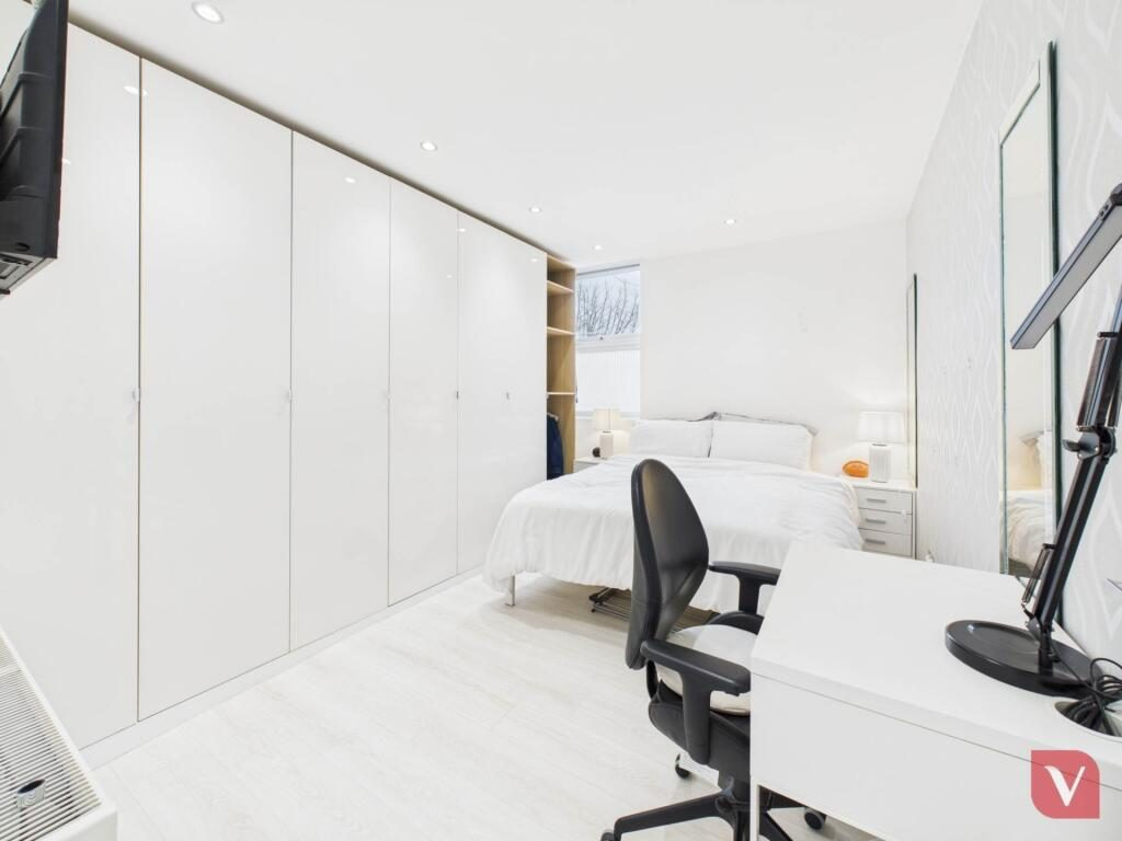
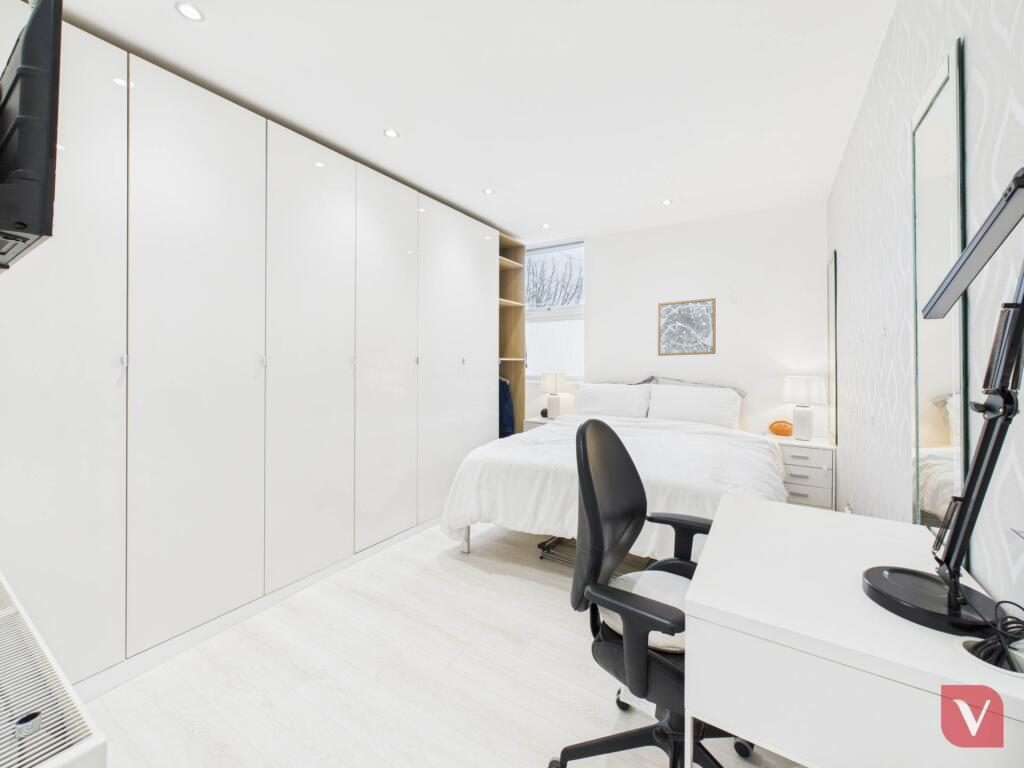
+ wall art (685, 327)
